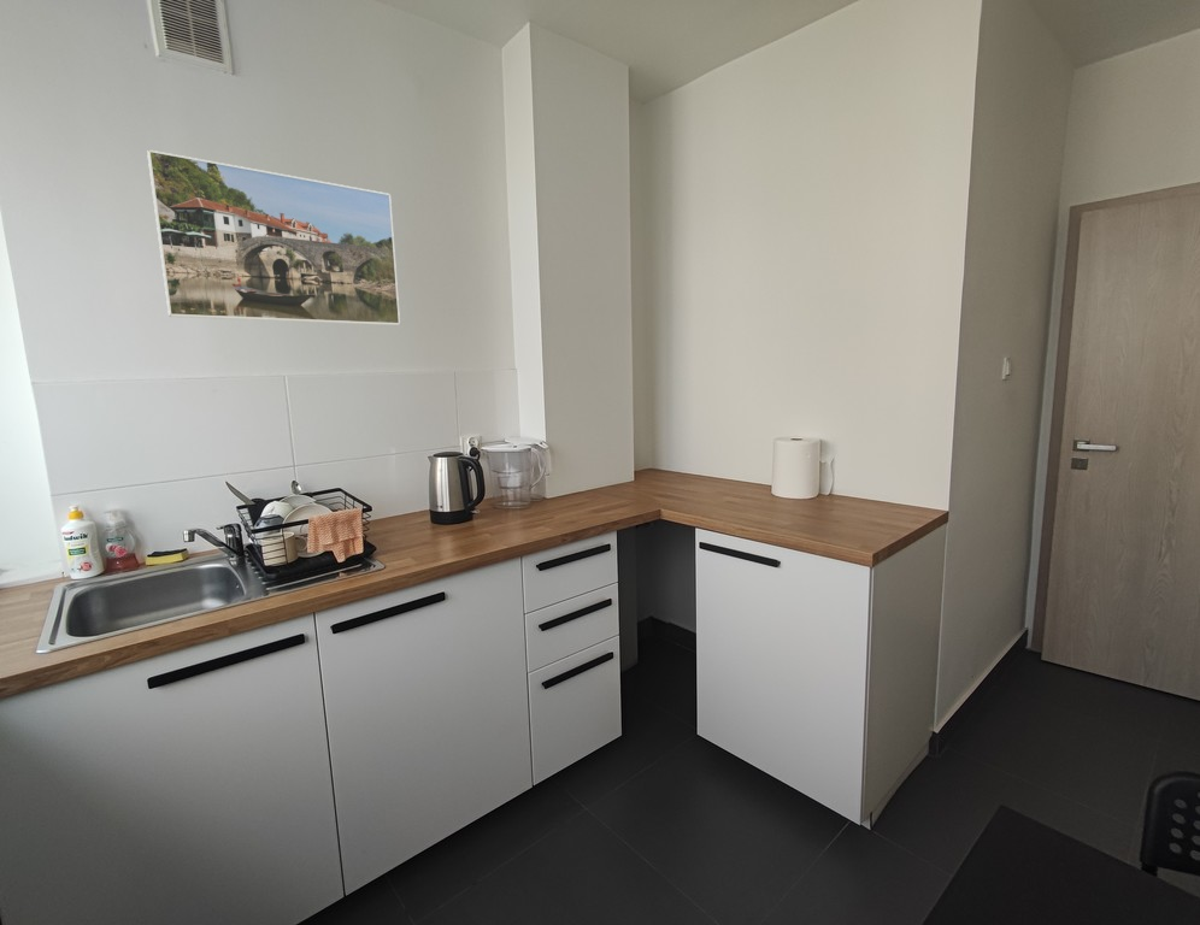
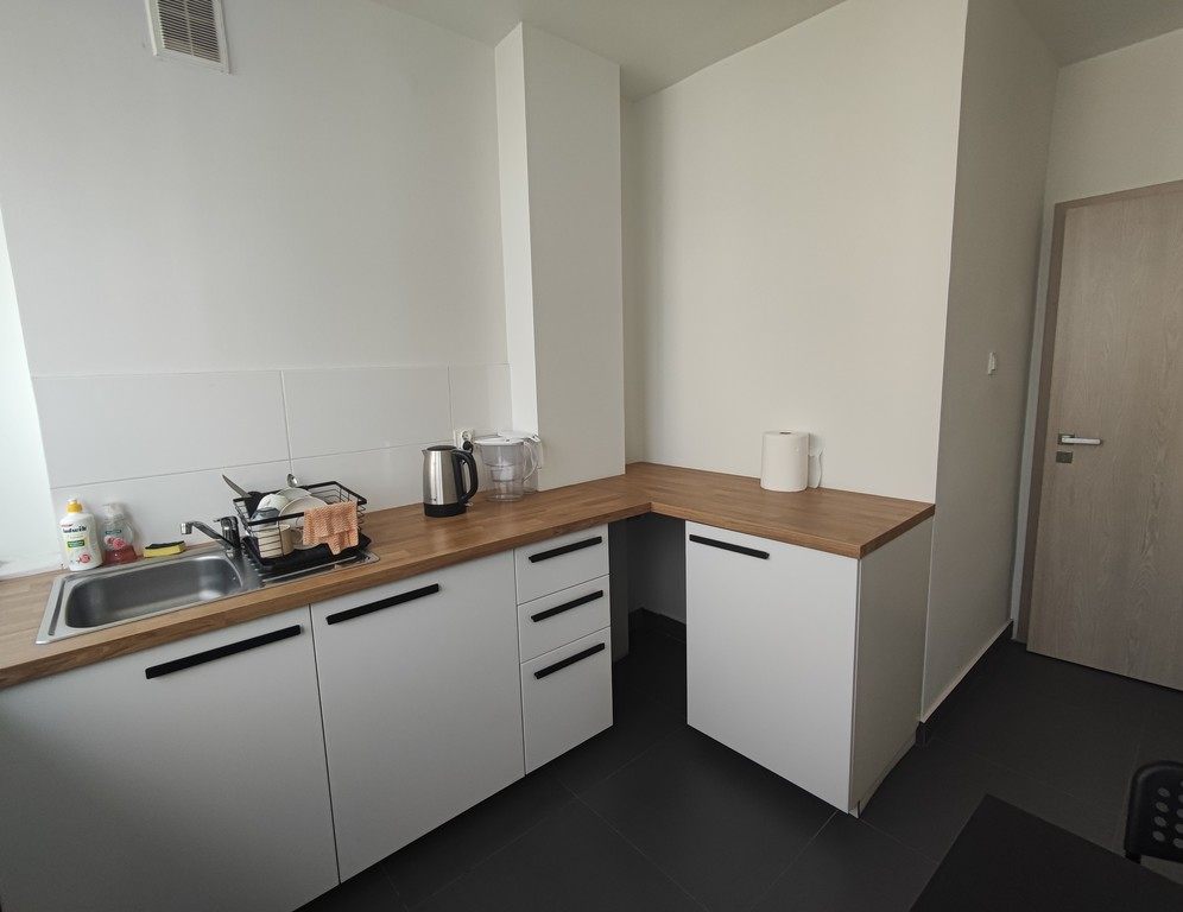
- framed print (289, 249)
